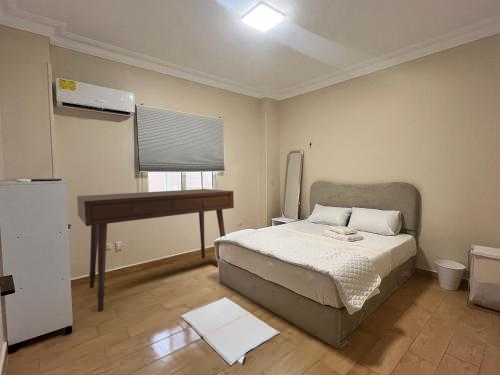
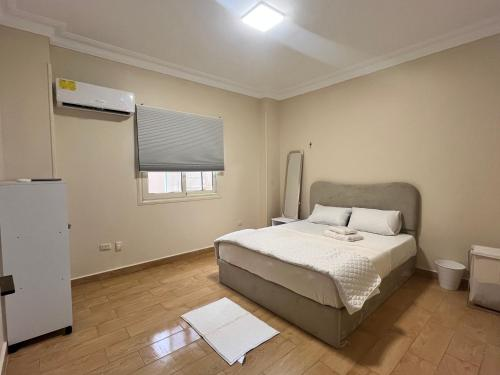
- desk (156, 217)
